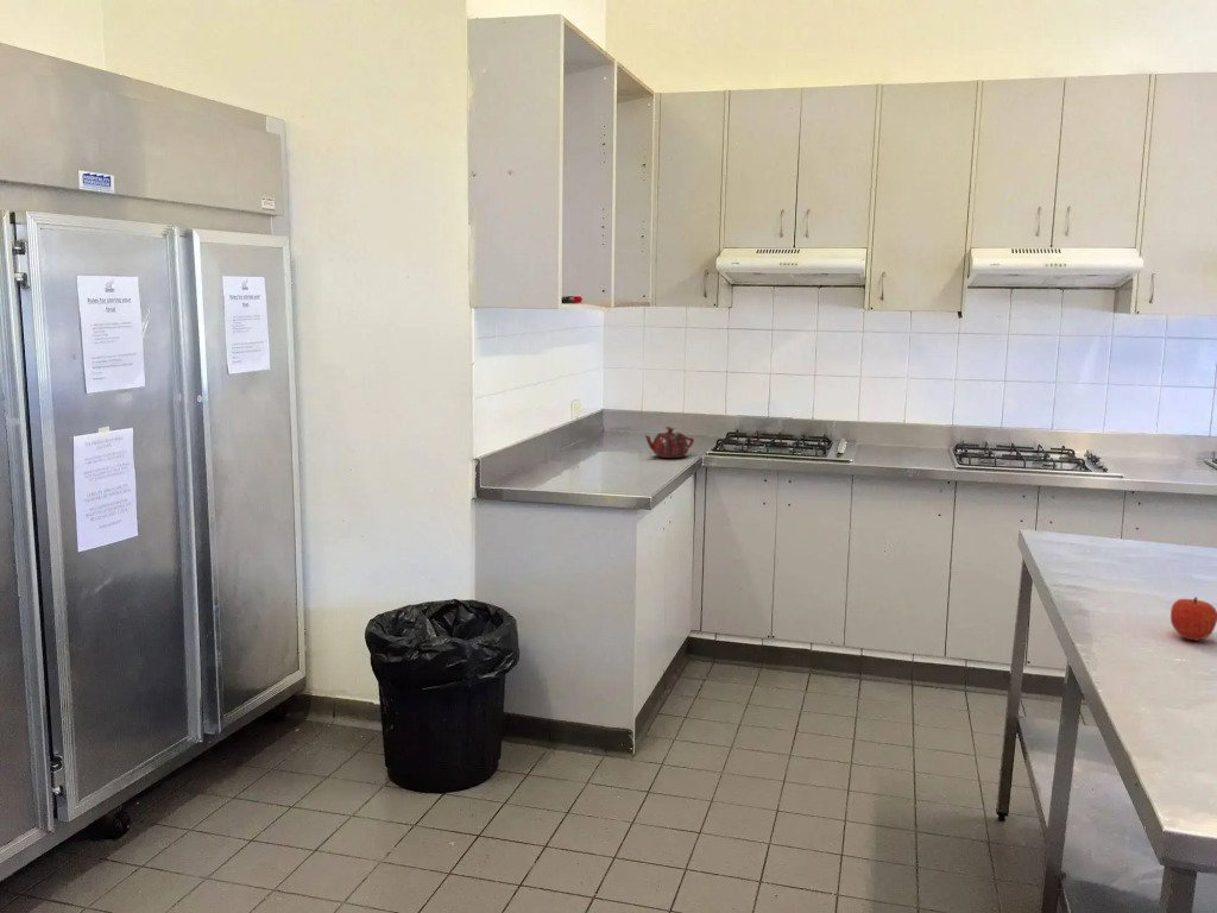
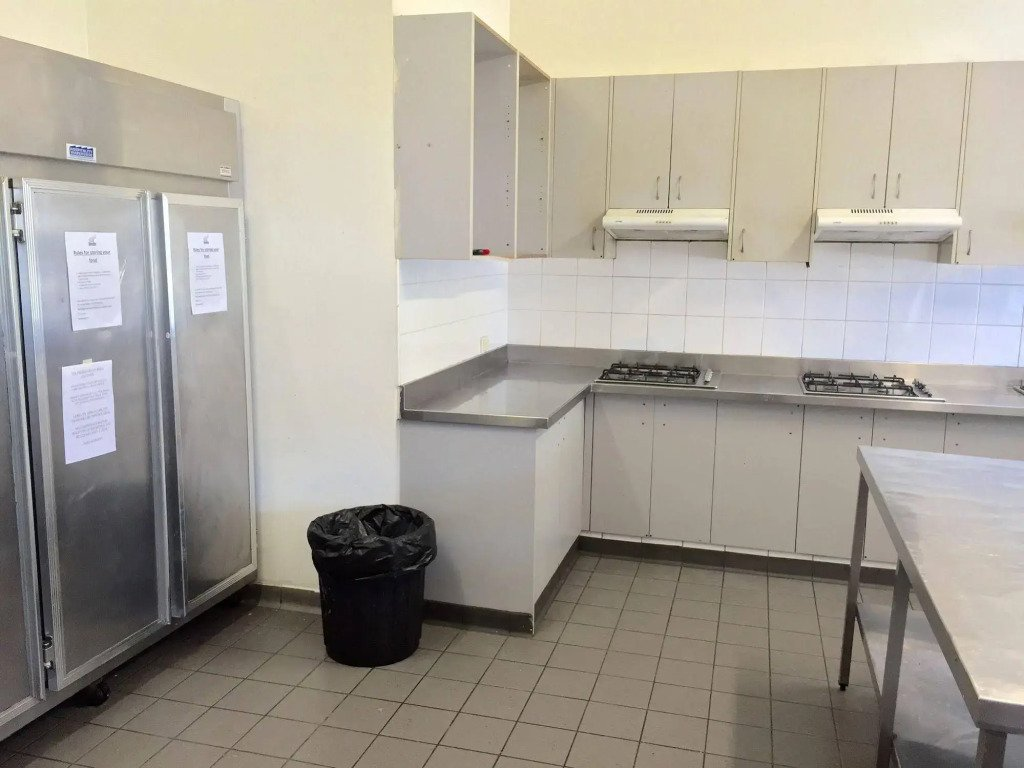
- teapot (668, 441)
- fruit (1193, 617)
